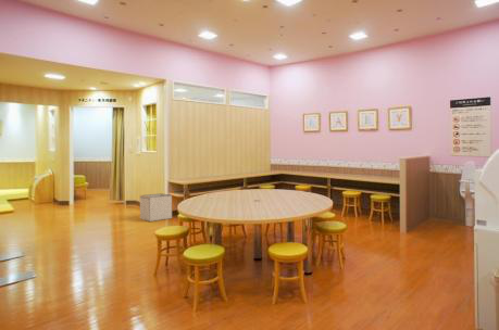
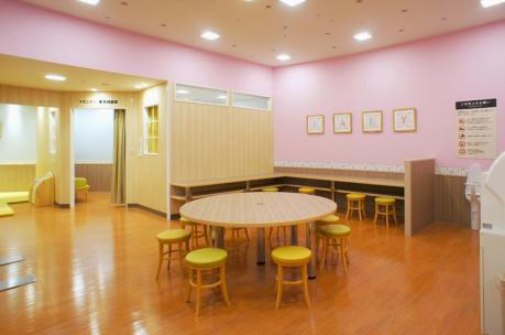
- storage bin (155, 206)
